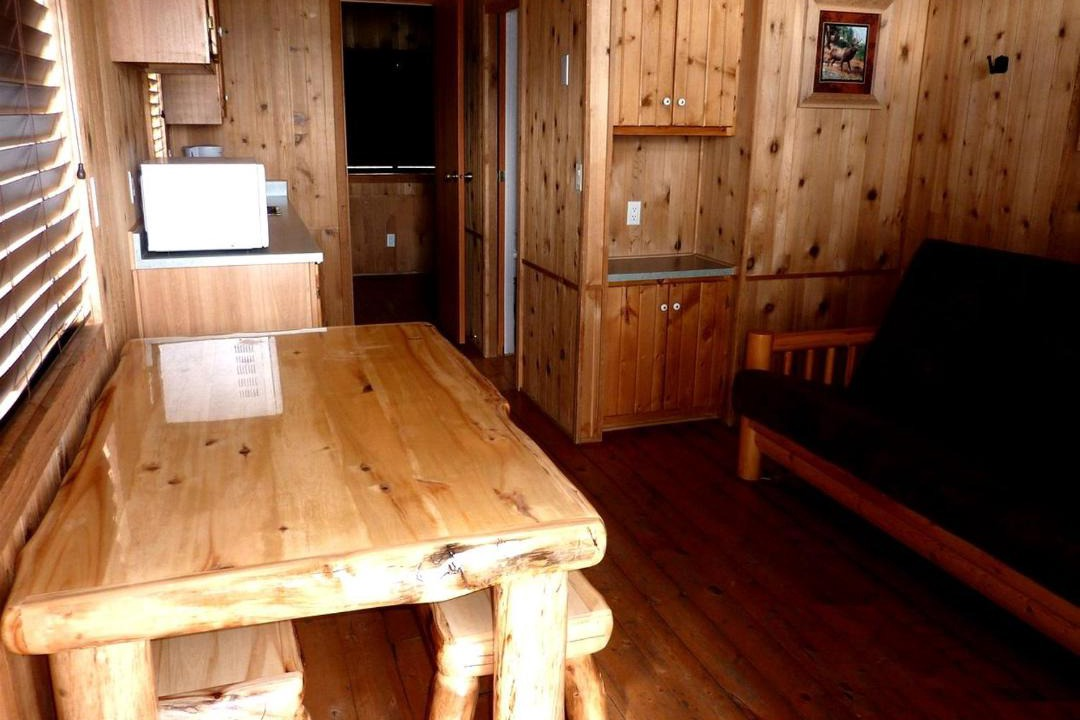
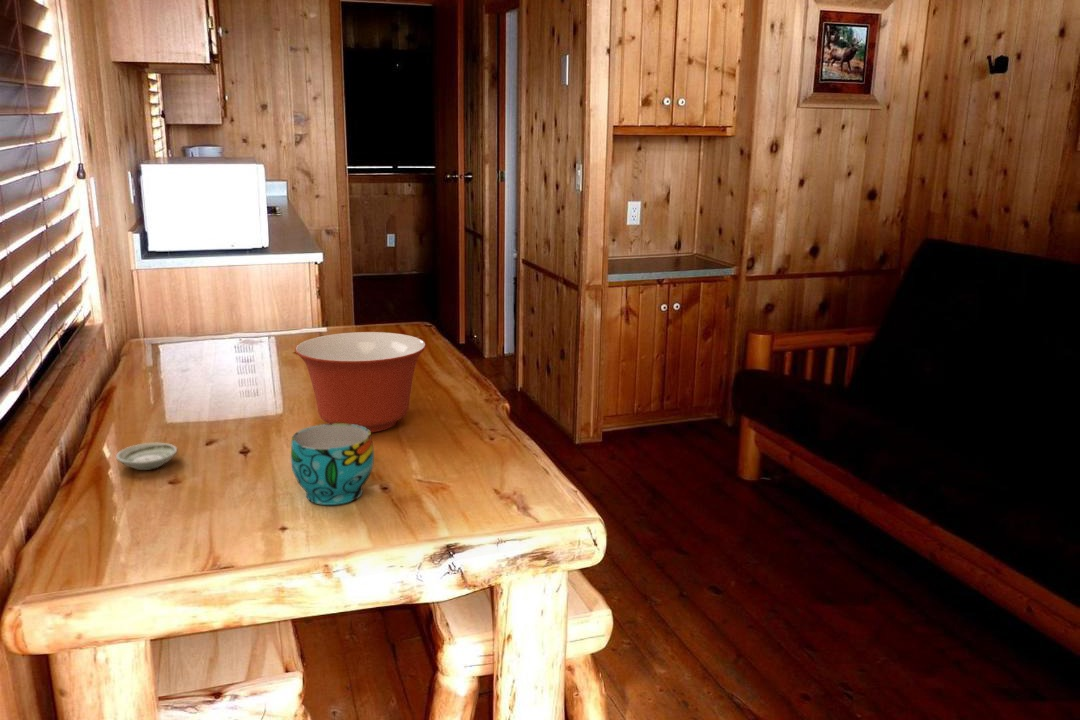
+ mixing bowl (362, 384)
+ cup (328, 464)
+ saucer (147, 458)
